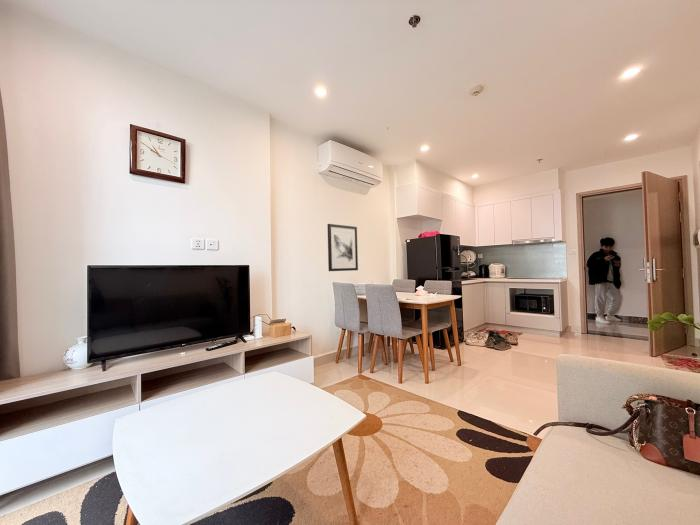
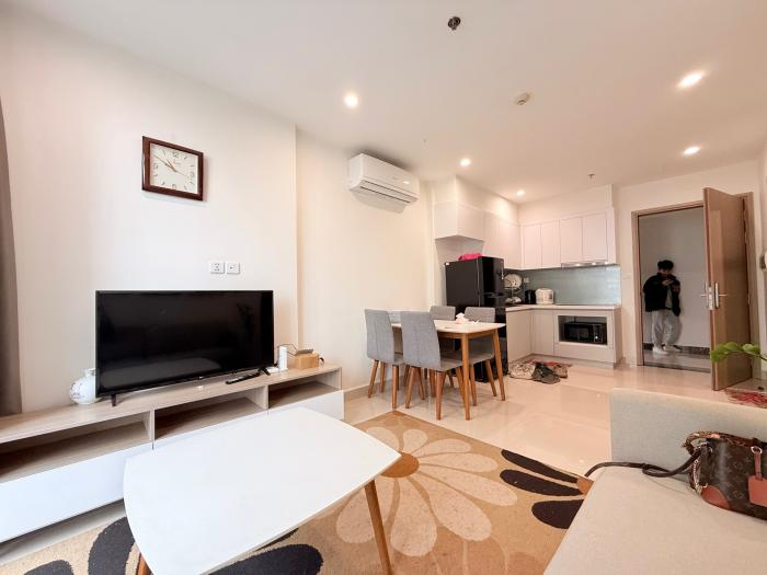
- wall art (343, 248)
